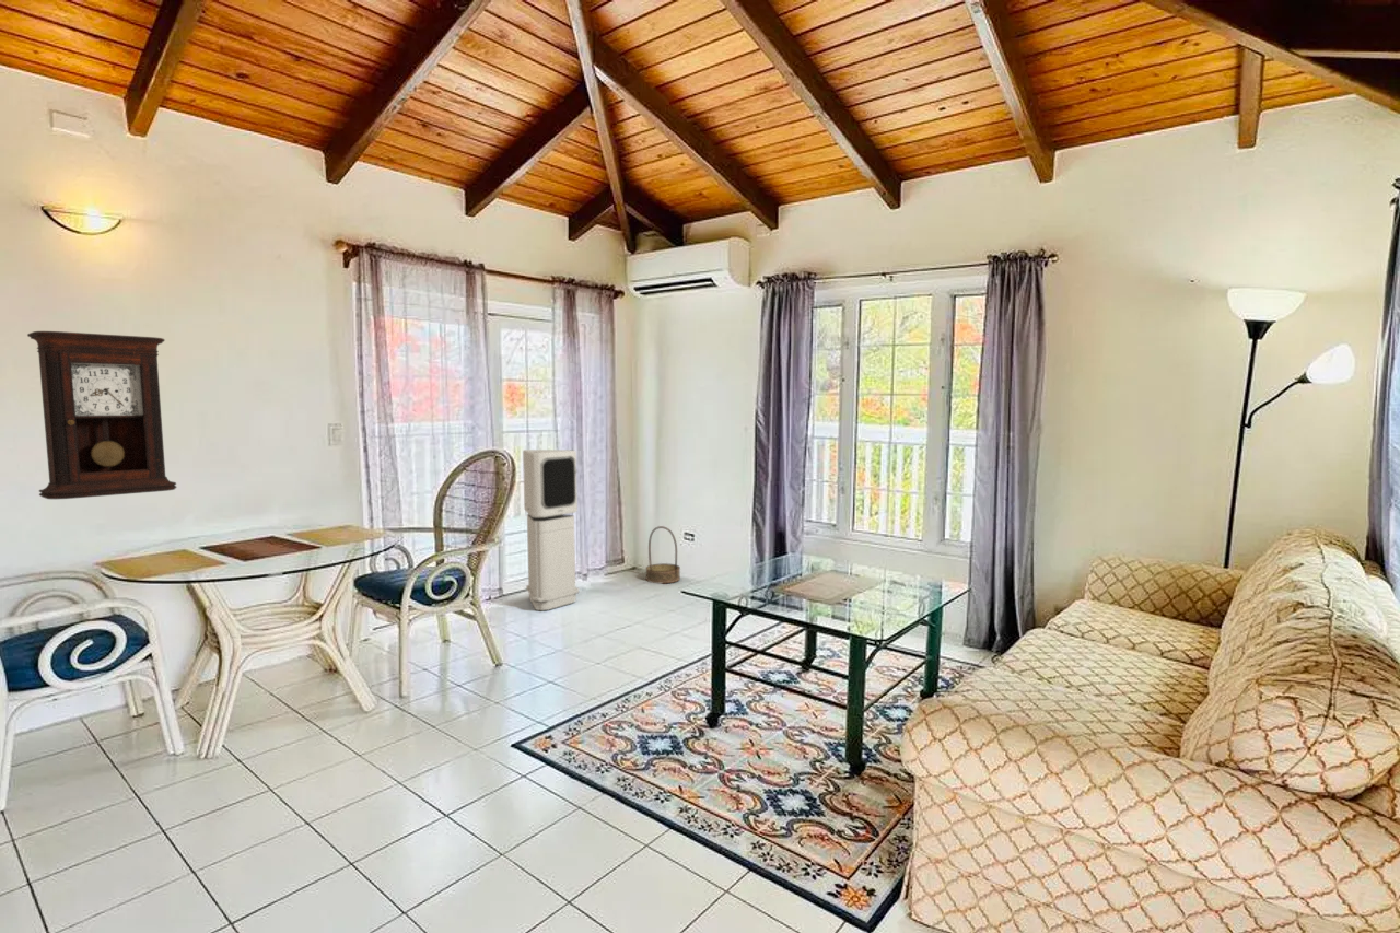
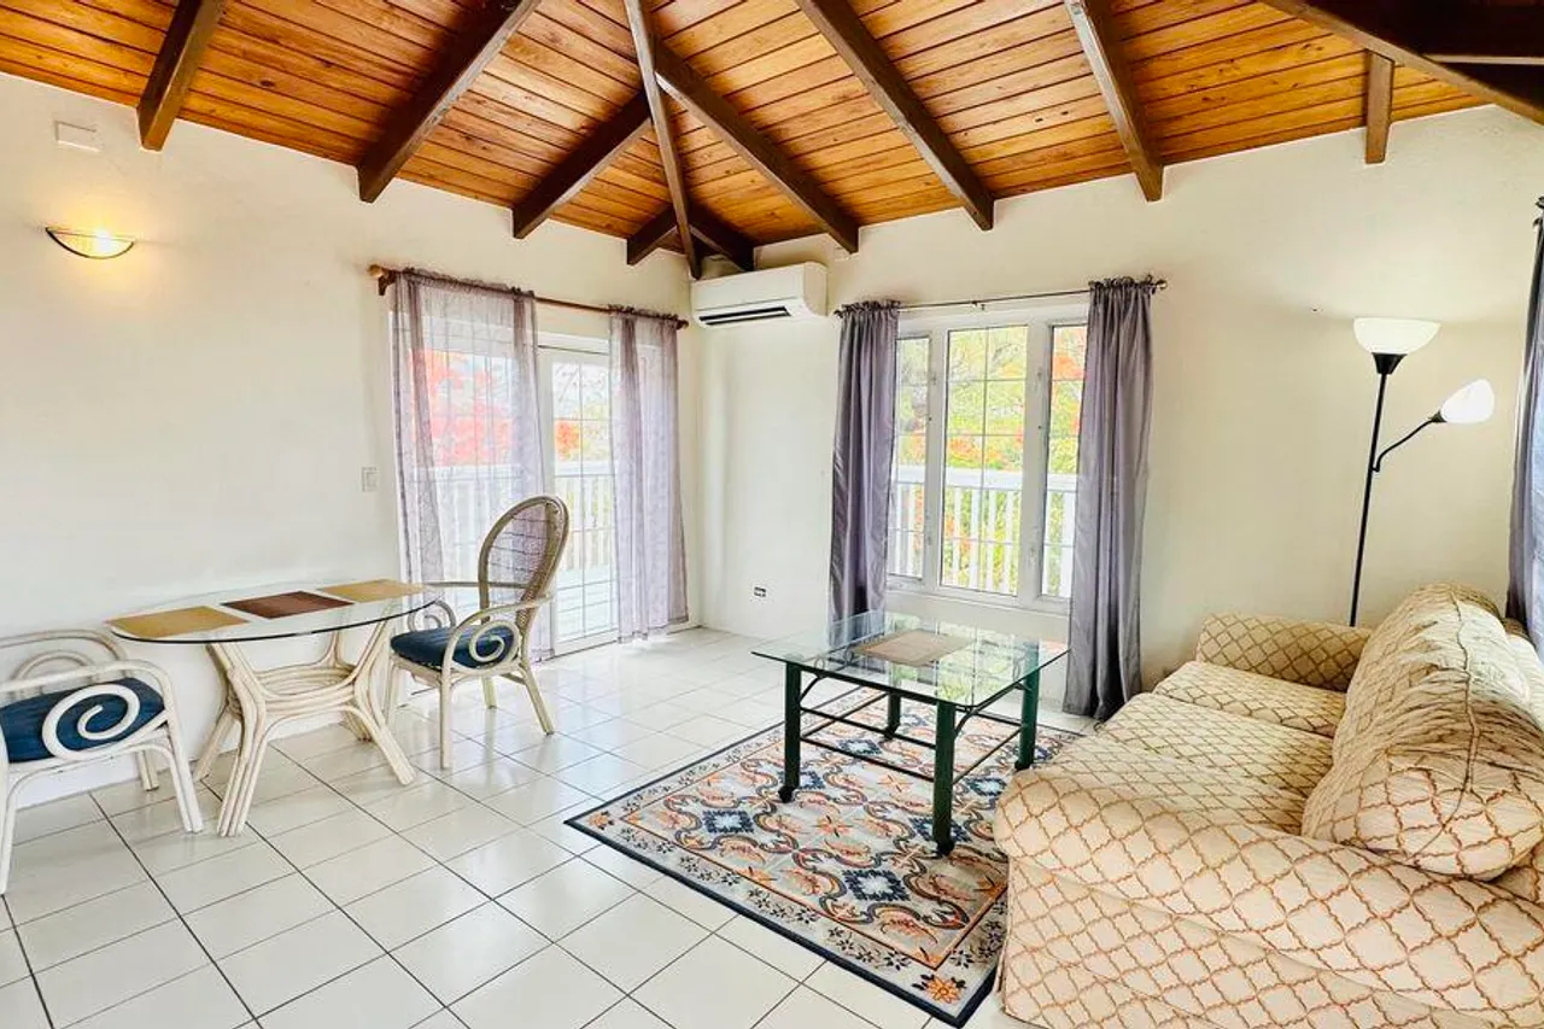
- basket (662, 563)
- pendulum clock (106, 415)
- air purifier (542, 526)
